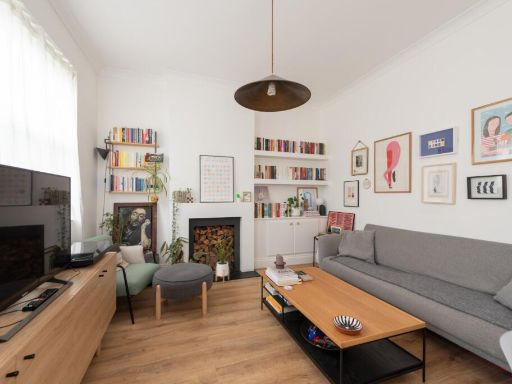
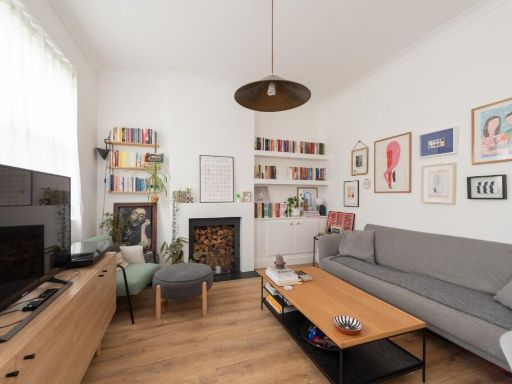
- house plant (222, 257)
